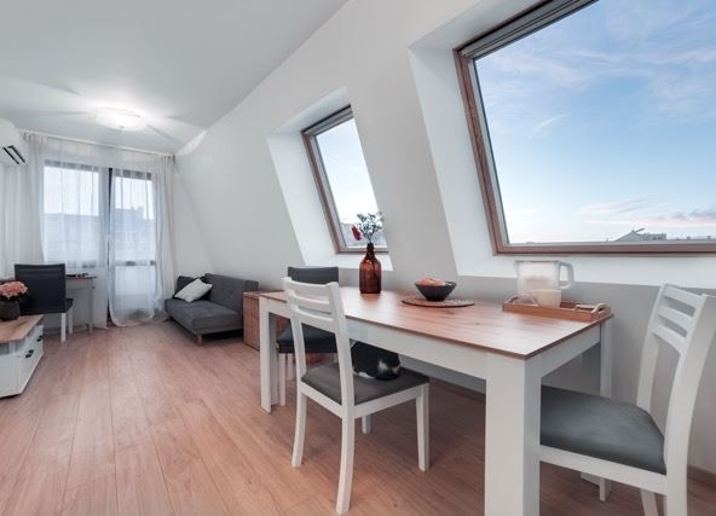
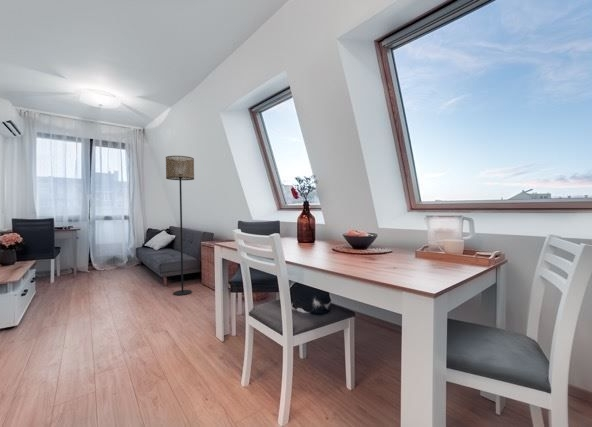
+ floor lamp (181, 225)
